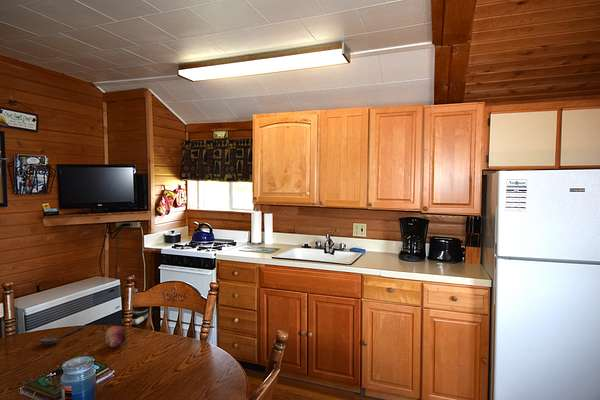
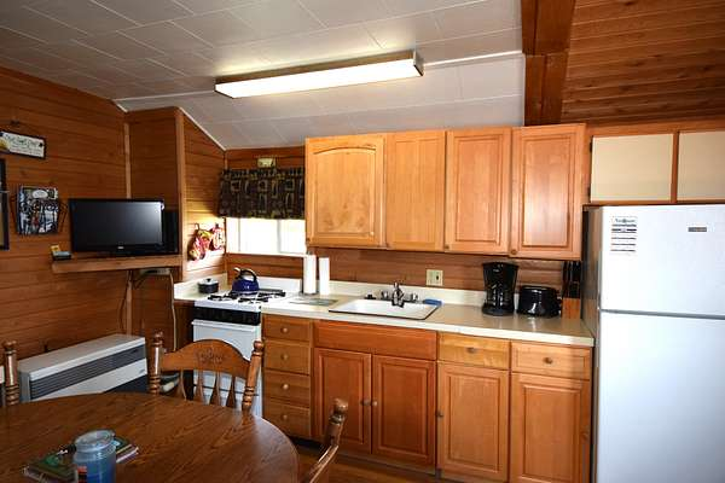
- fruit (115, 336)
- spoon (65, 334)
